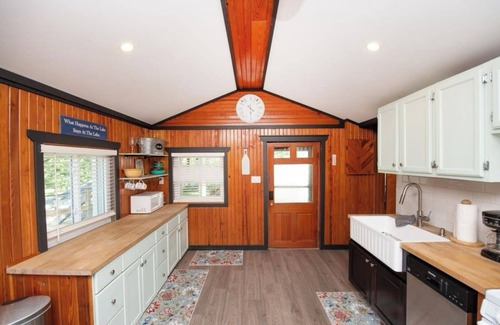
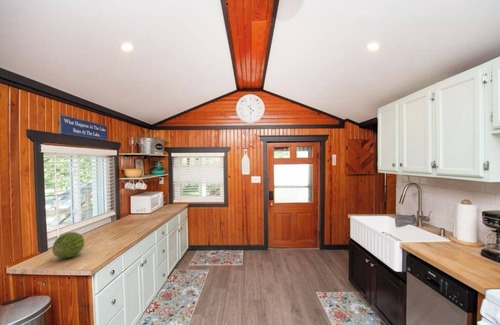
+ fruit (69, 244)
